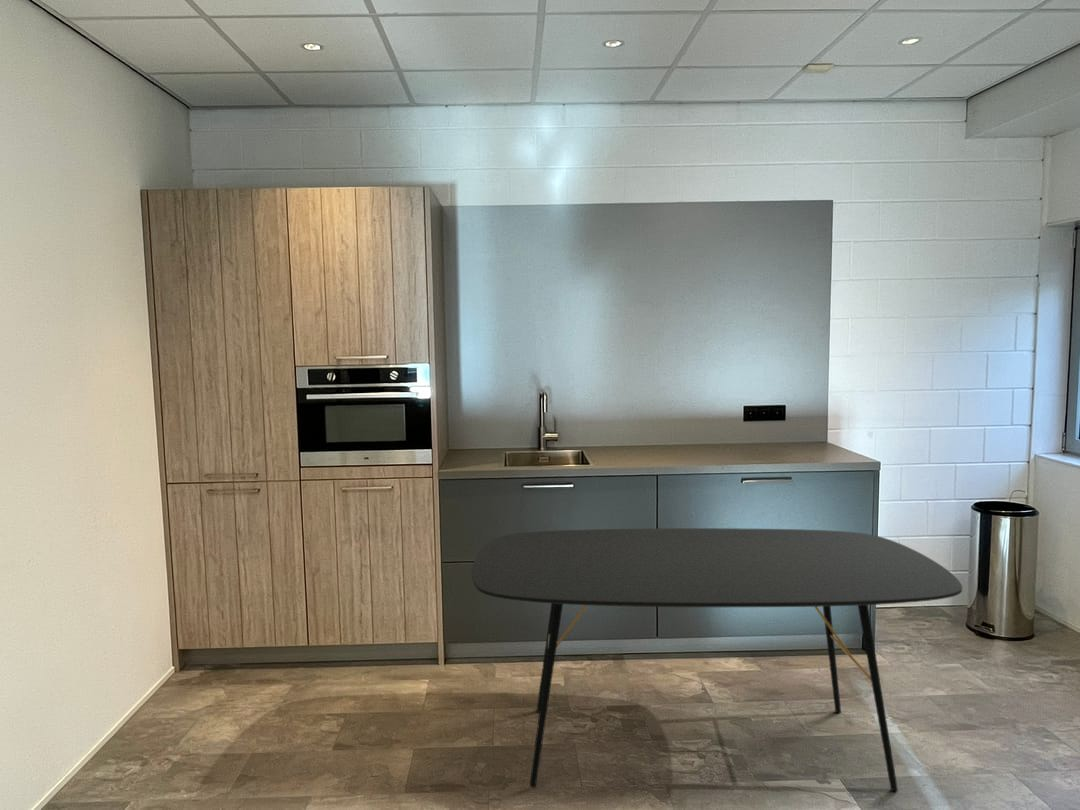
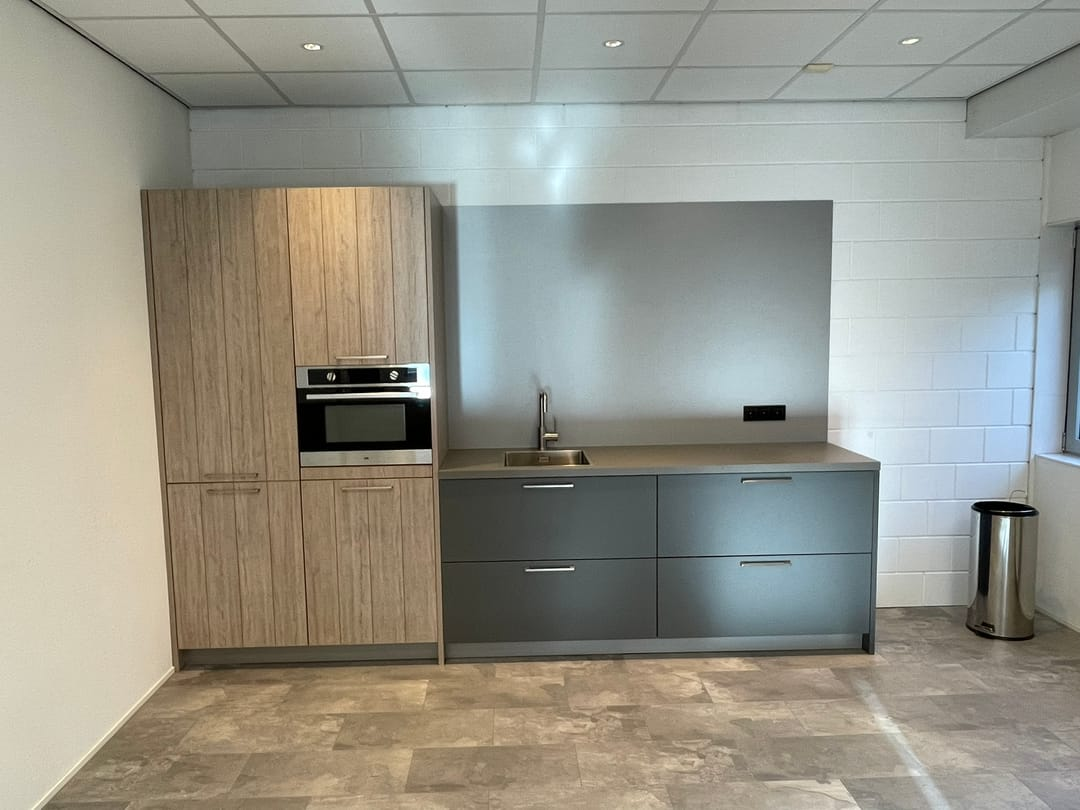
- dining table (699, 606)
